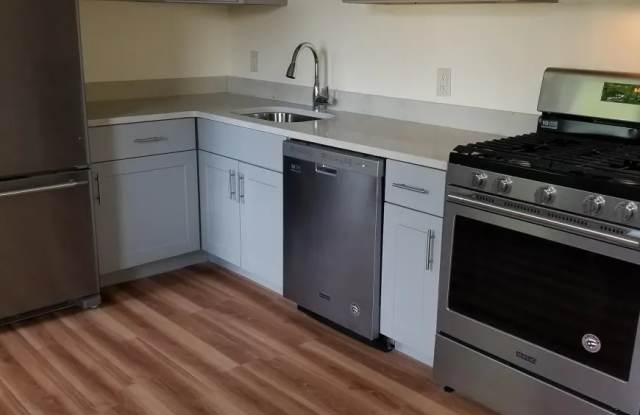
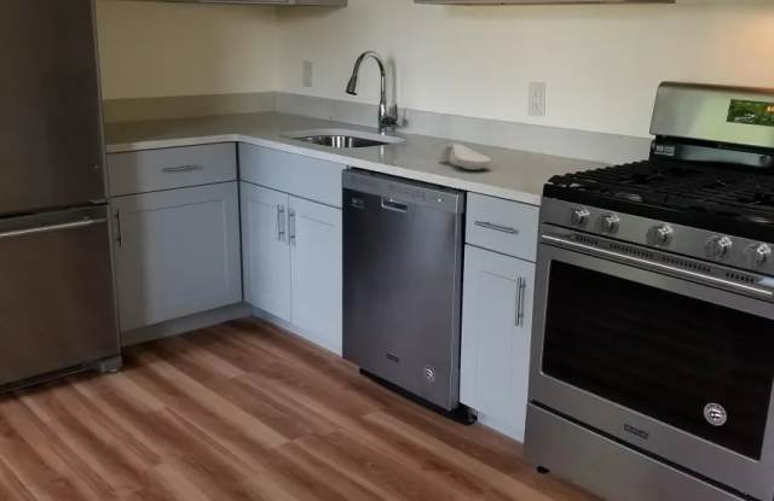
+ spoon rest (462, 156)
